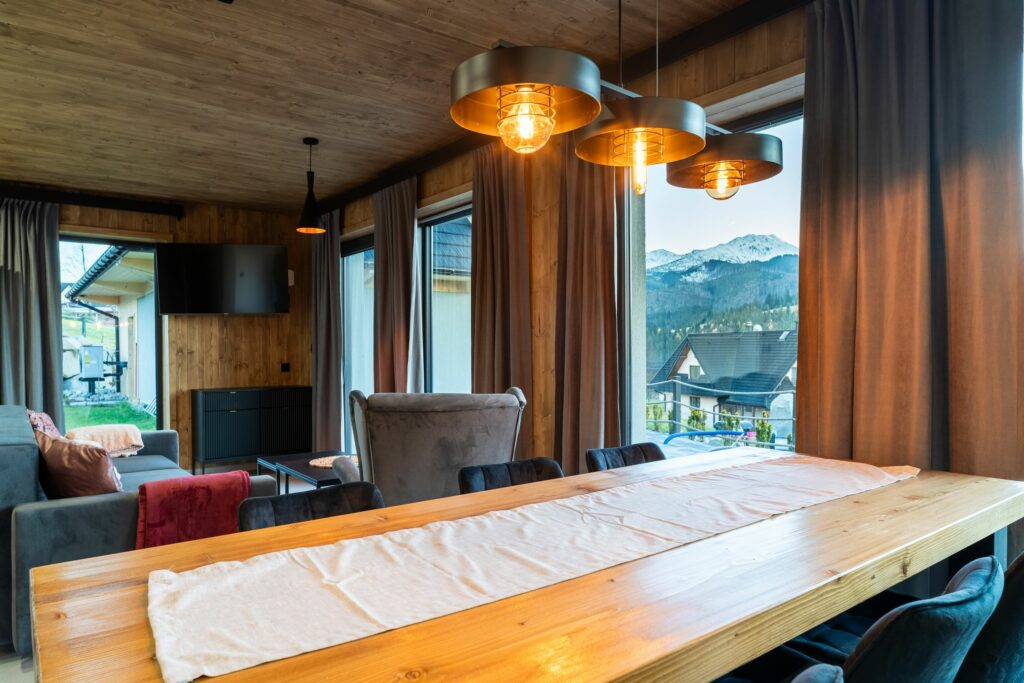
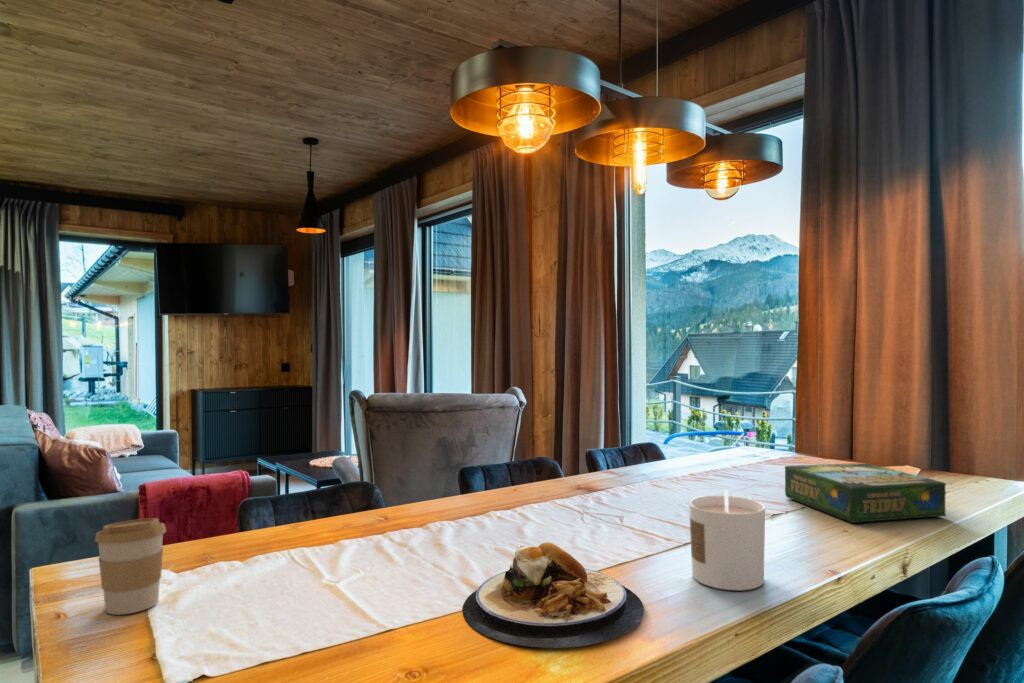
+ plate (552, 580)
+ candle (726, 533)
+ board game (860, 489)
+ coffee cup (131, 562)
